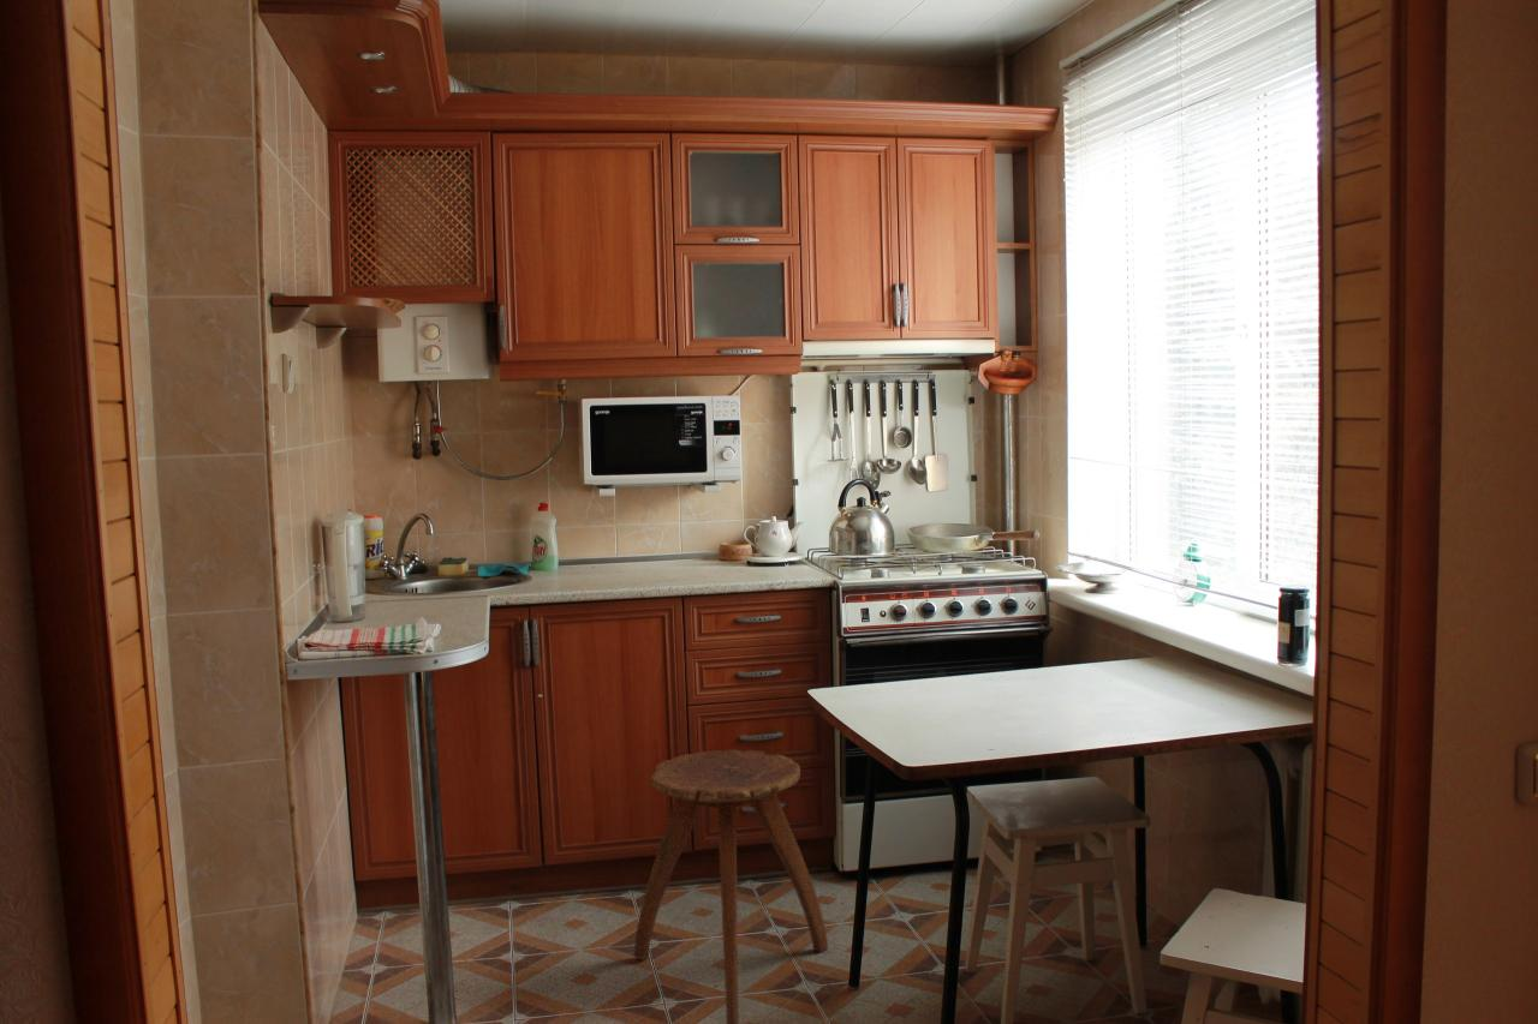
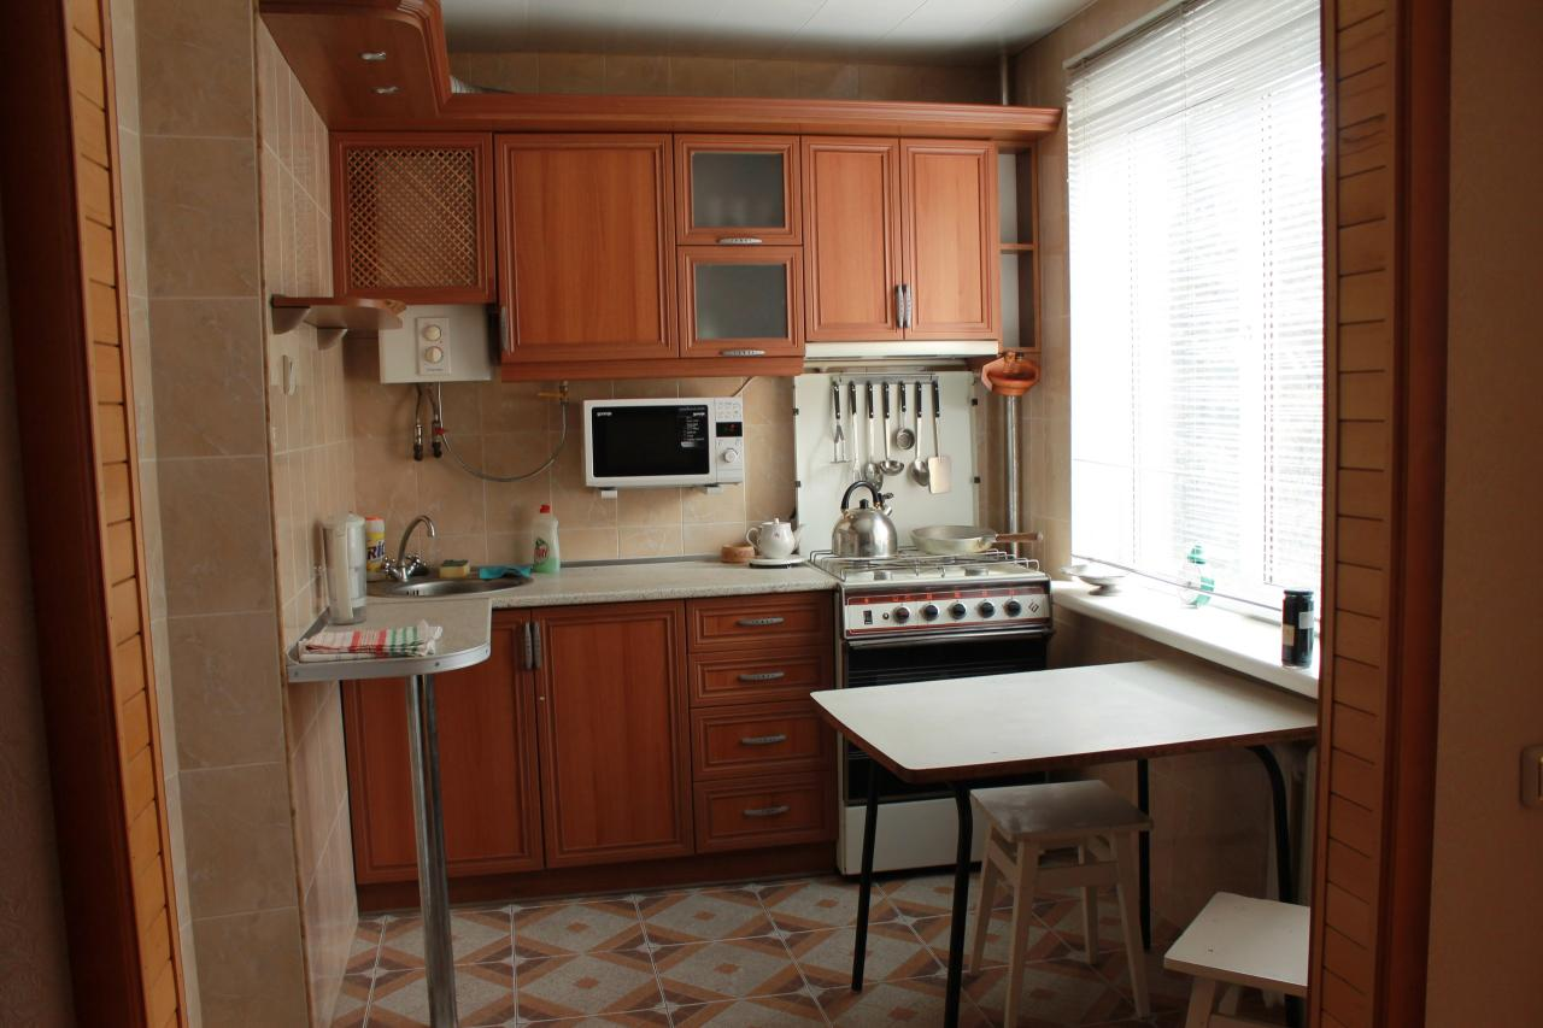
- stool (720, 867)
